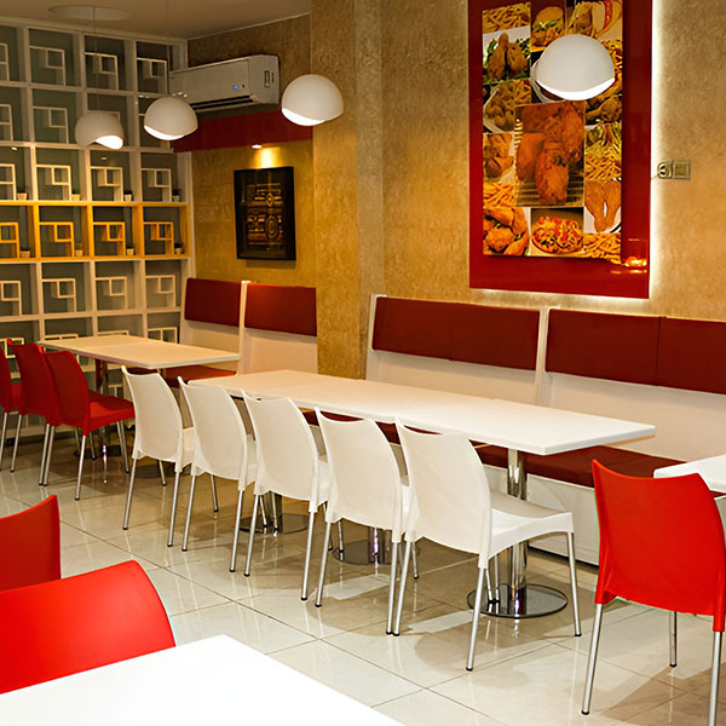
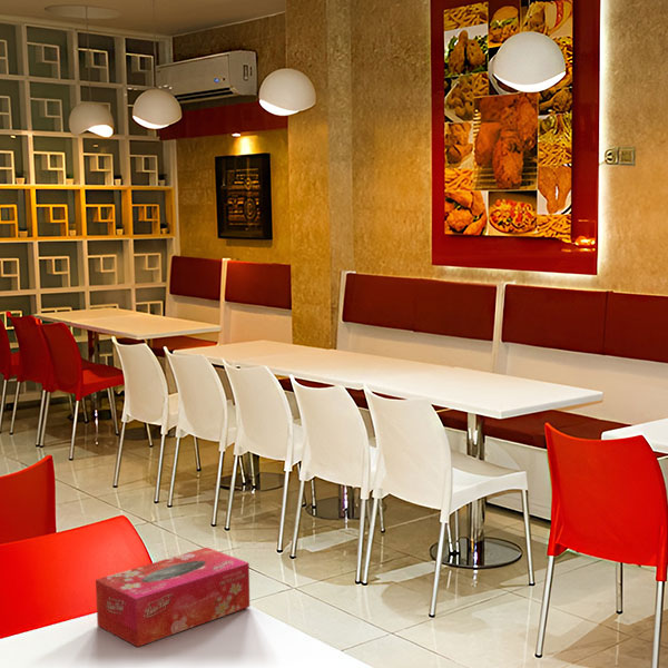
+ tissue box (174, 593)
